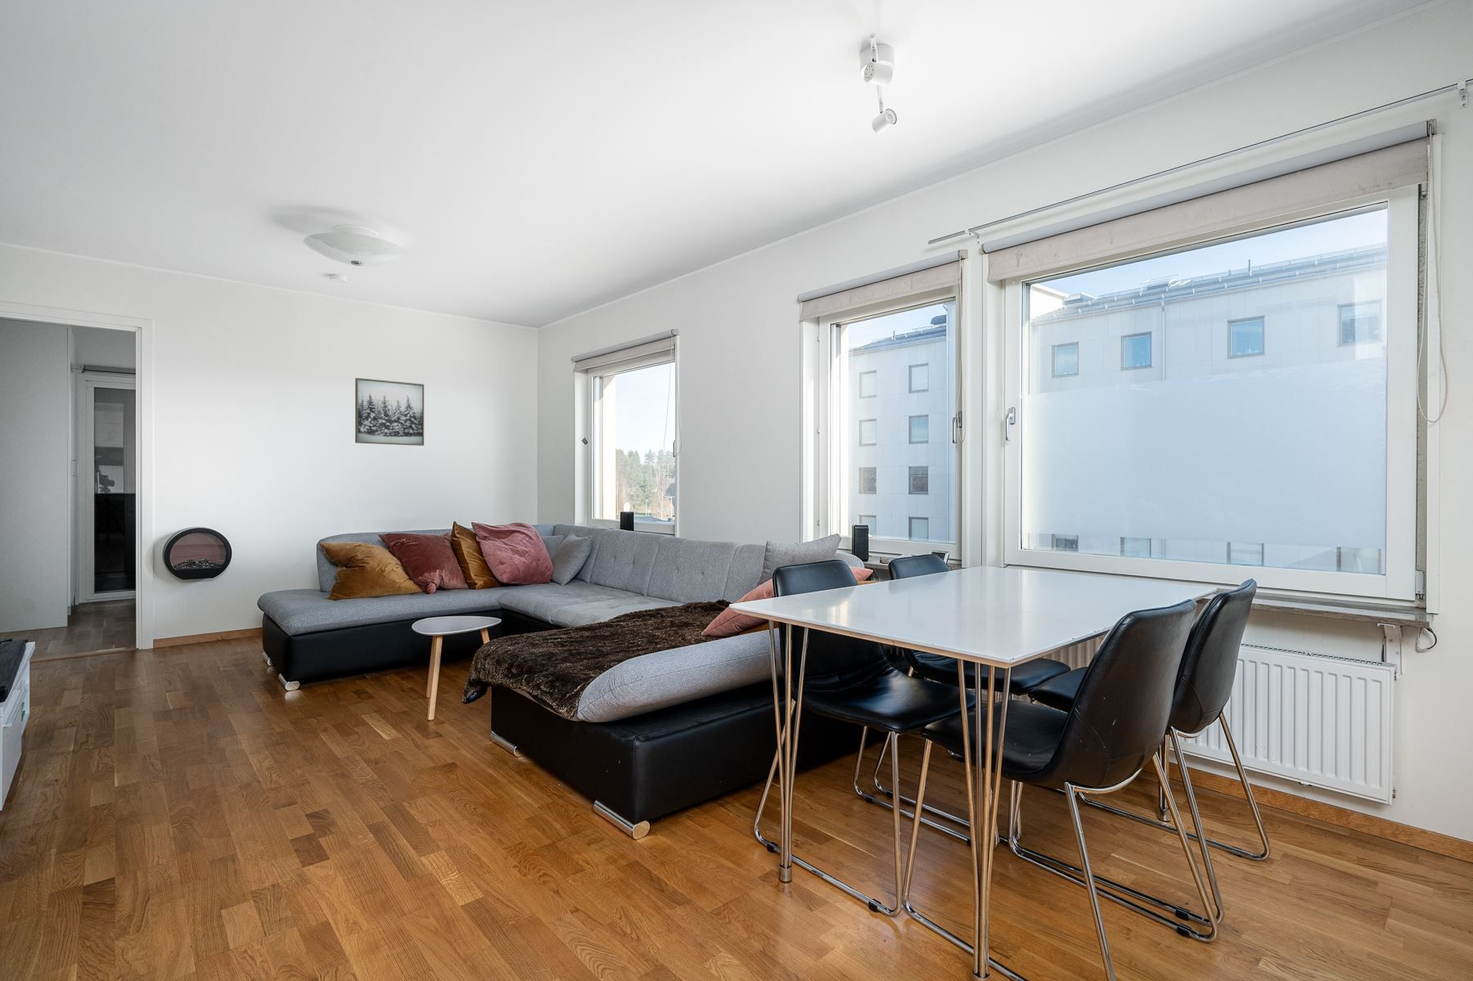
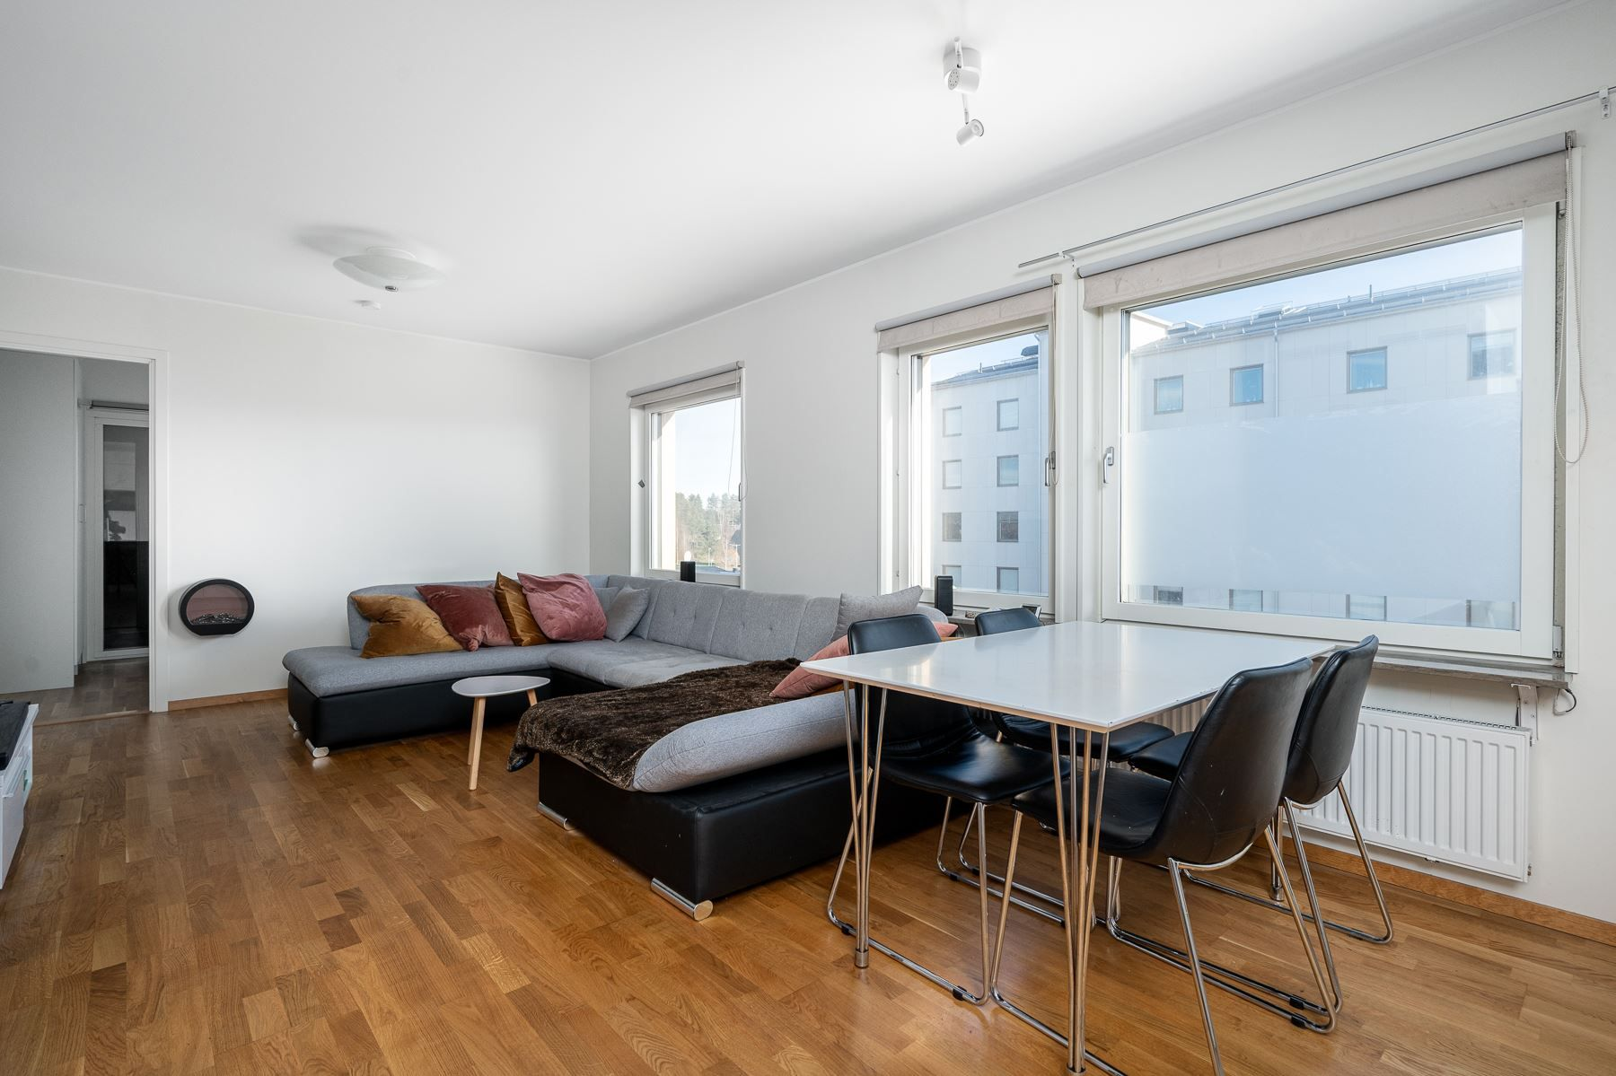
- wall art (390, 413)
